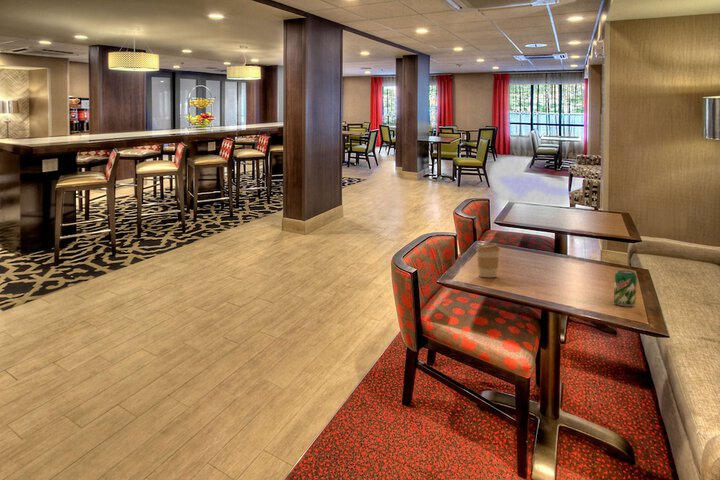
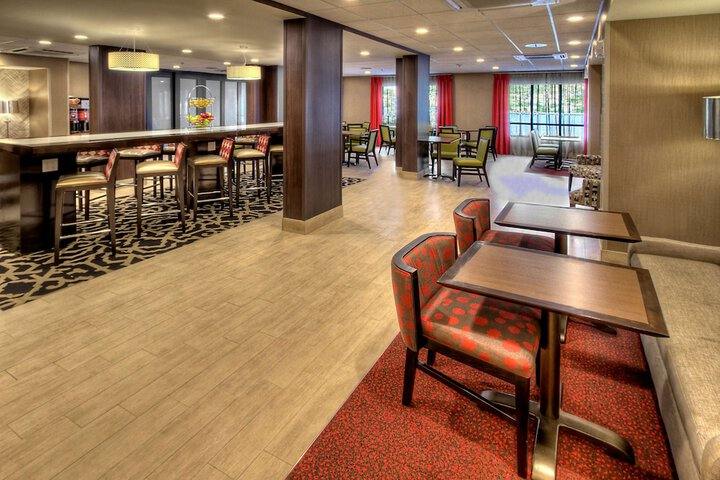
- coffee cup (487, 260)
- beverage can (625, 288)
